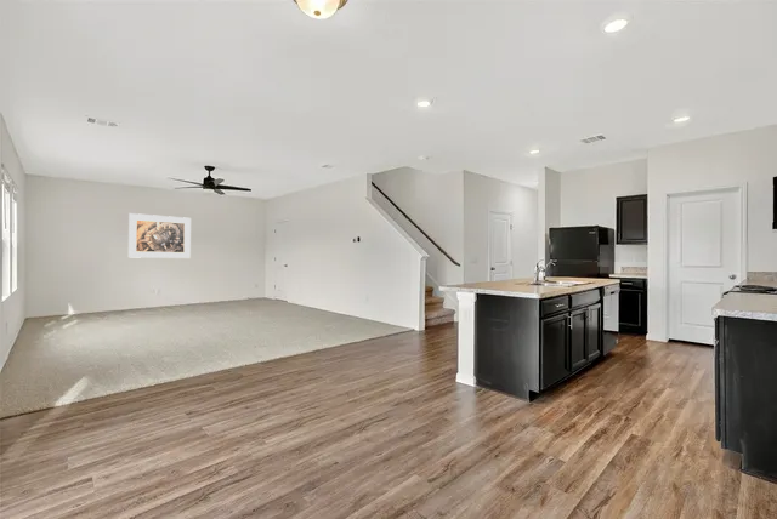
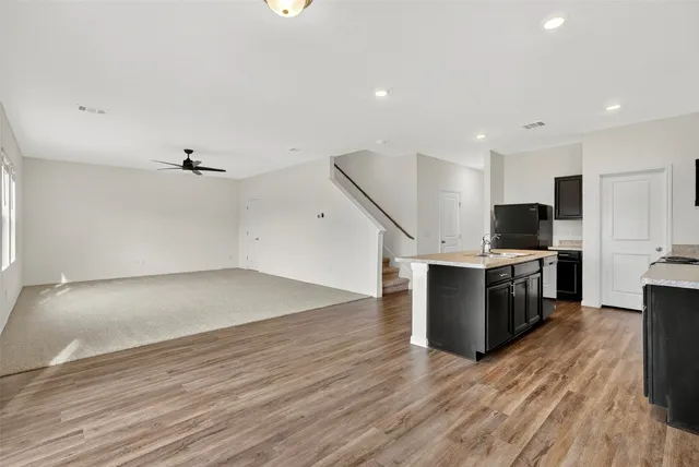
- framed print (160, 236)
